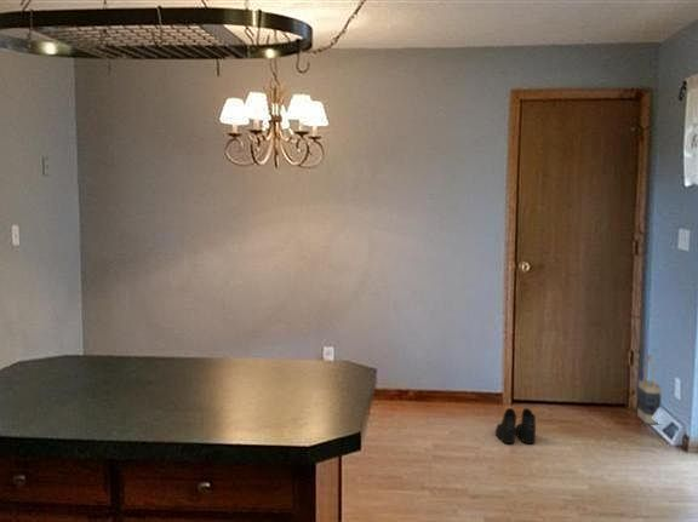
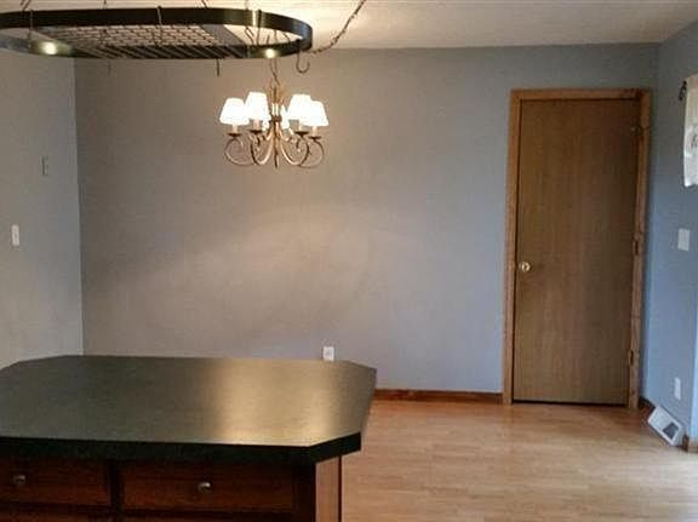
- bag (650, 388)
- boots (515, 421)
